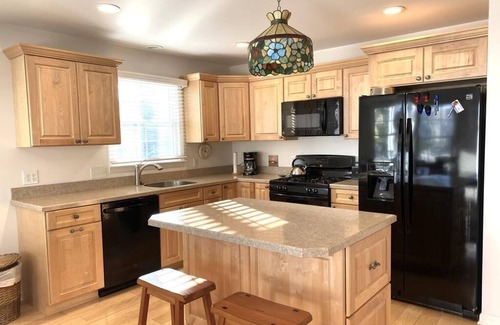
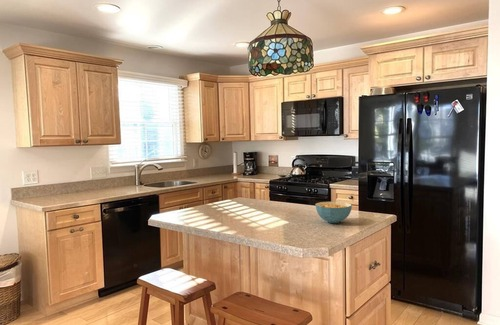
+ cereal bowl (333, 213)
